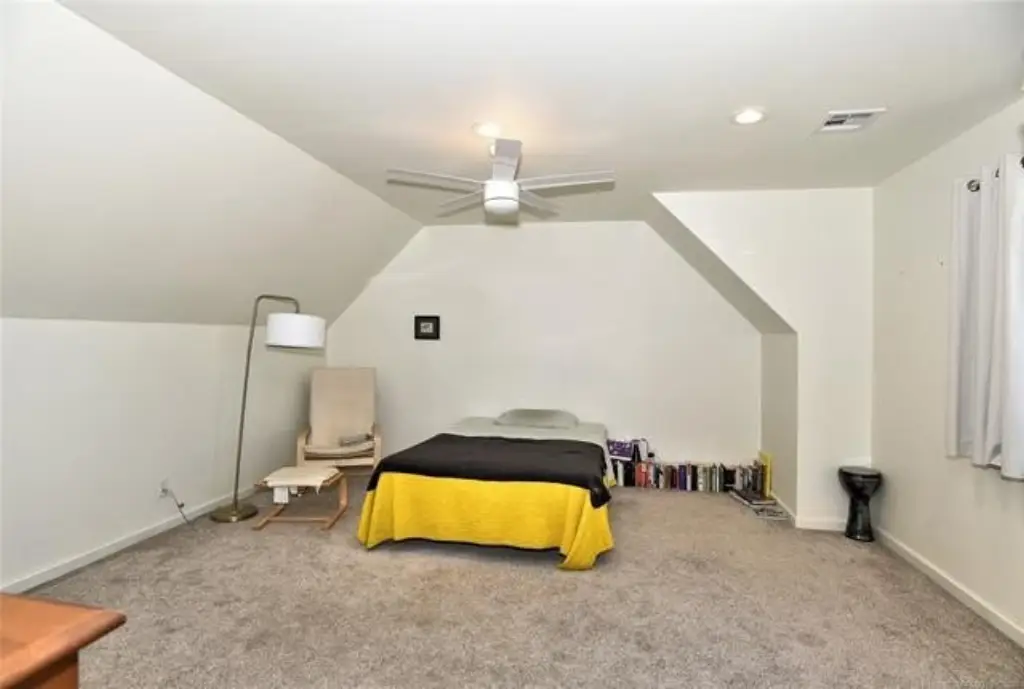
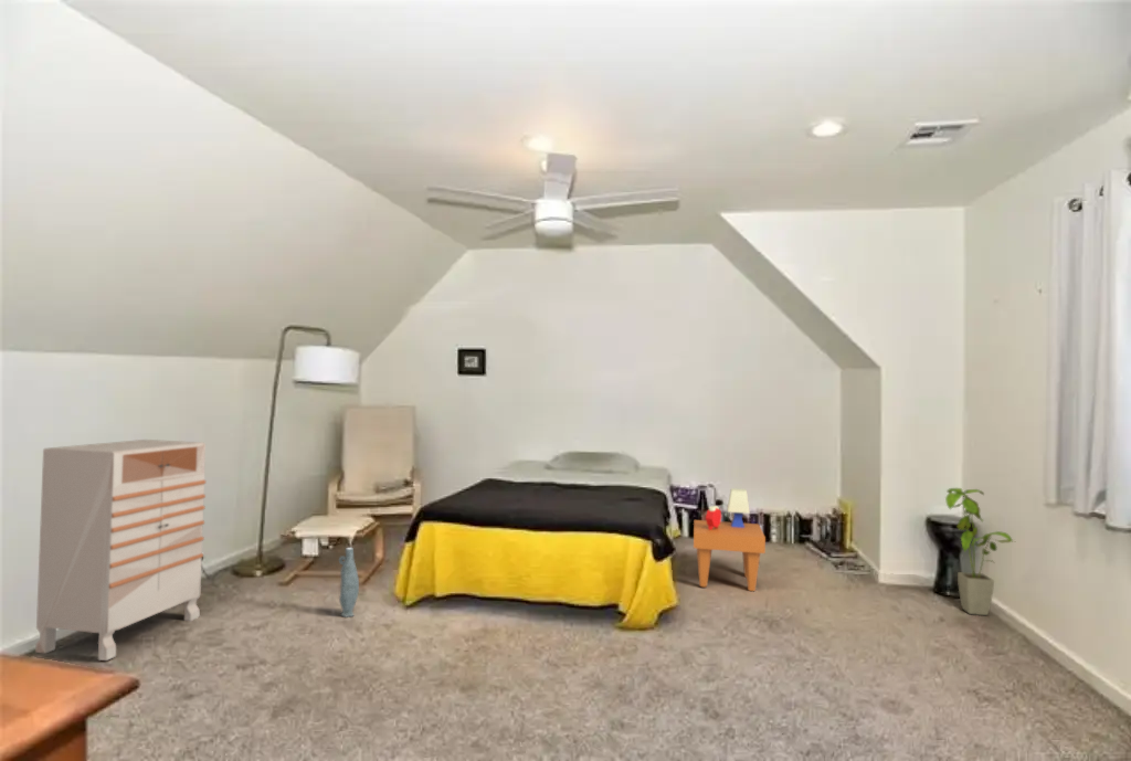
+ vase (348, 581)
+ house plant (973, 551)
+ side table (727, 536)
+ dresser (128, 539)
